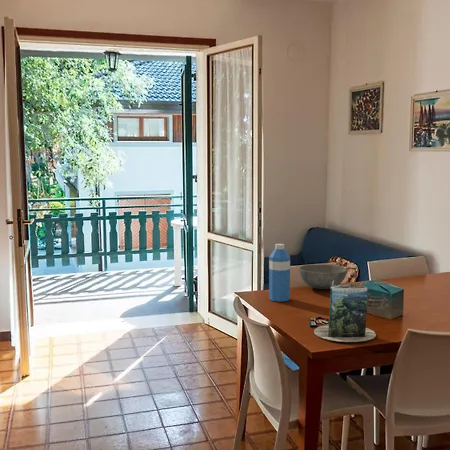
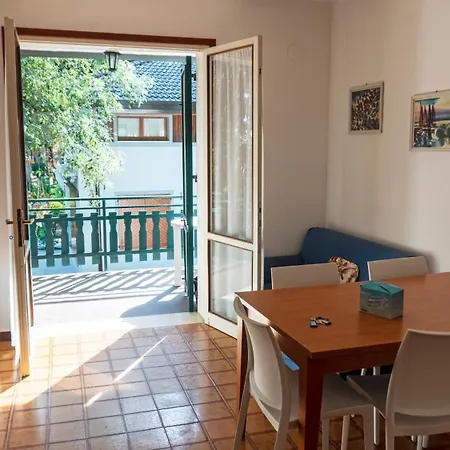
- water bottle (279, 271)
- book (344, 307)
- bowl (322, 277)
